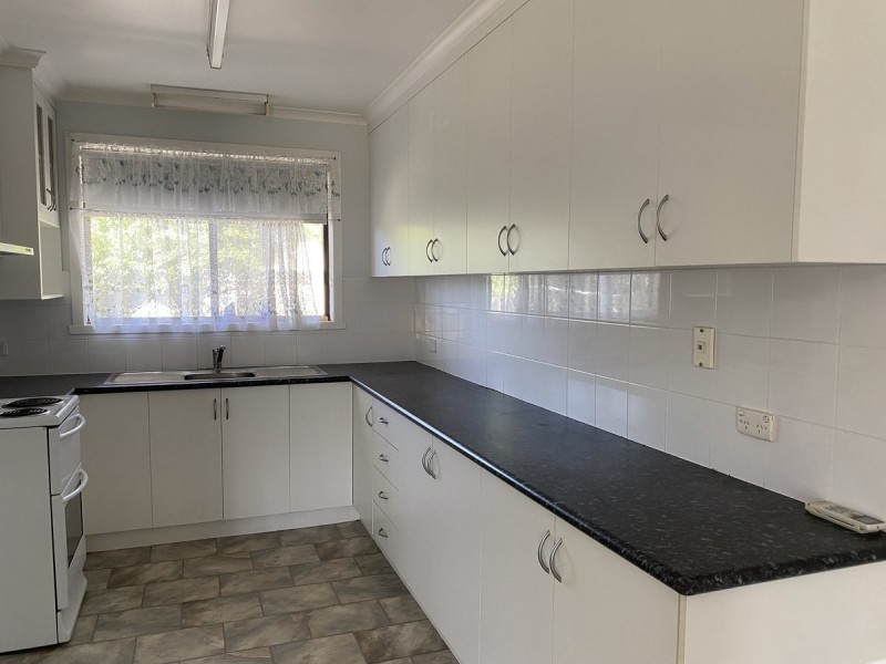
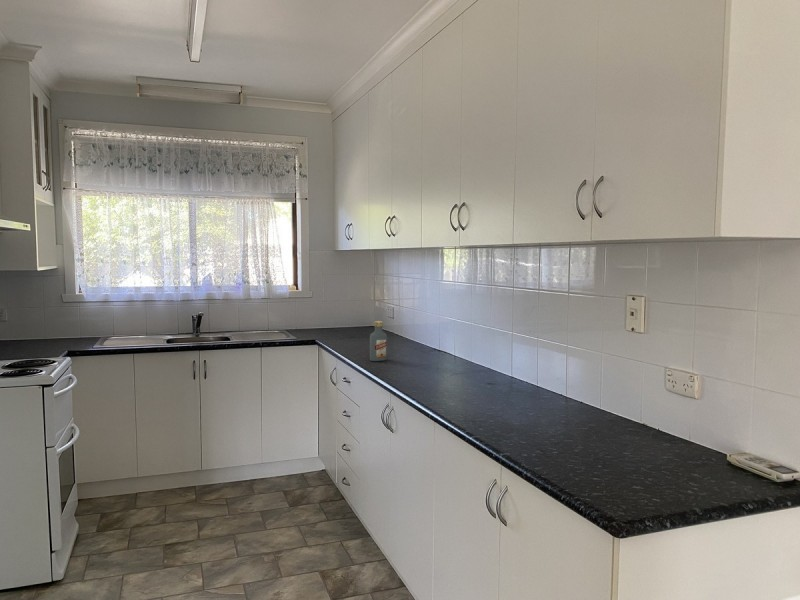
+ vodka (378, 340)
